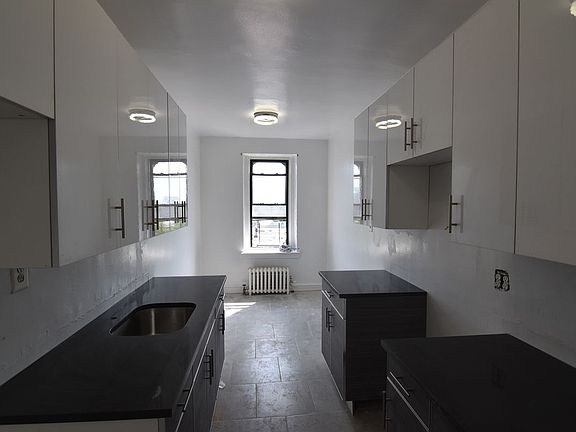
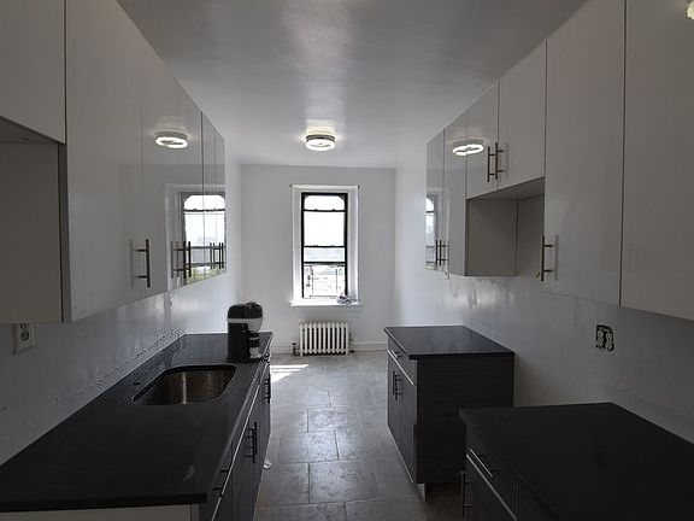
+ coffee maker (245, 330)
